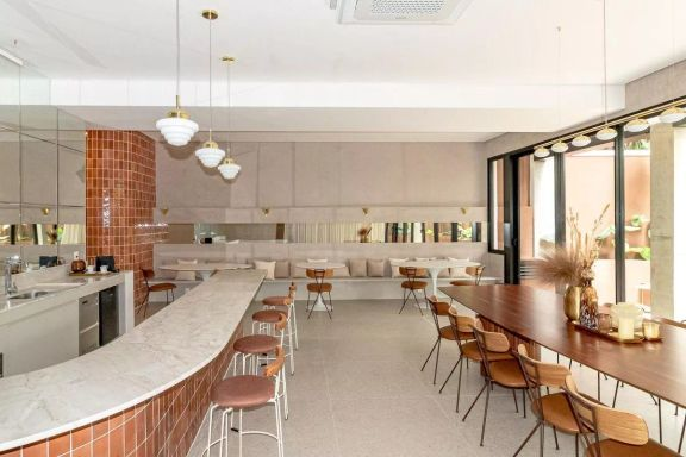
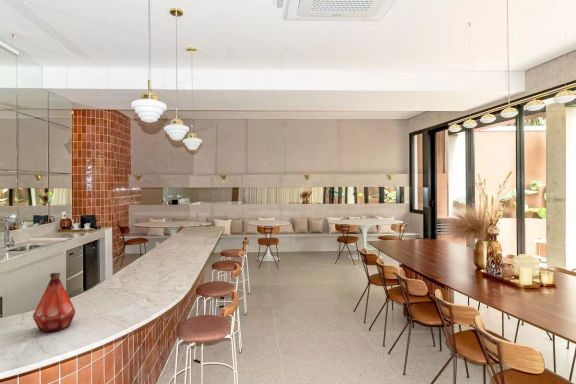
+ bottle (54, 300)
